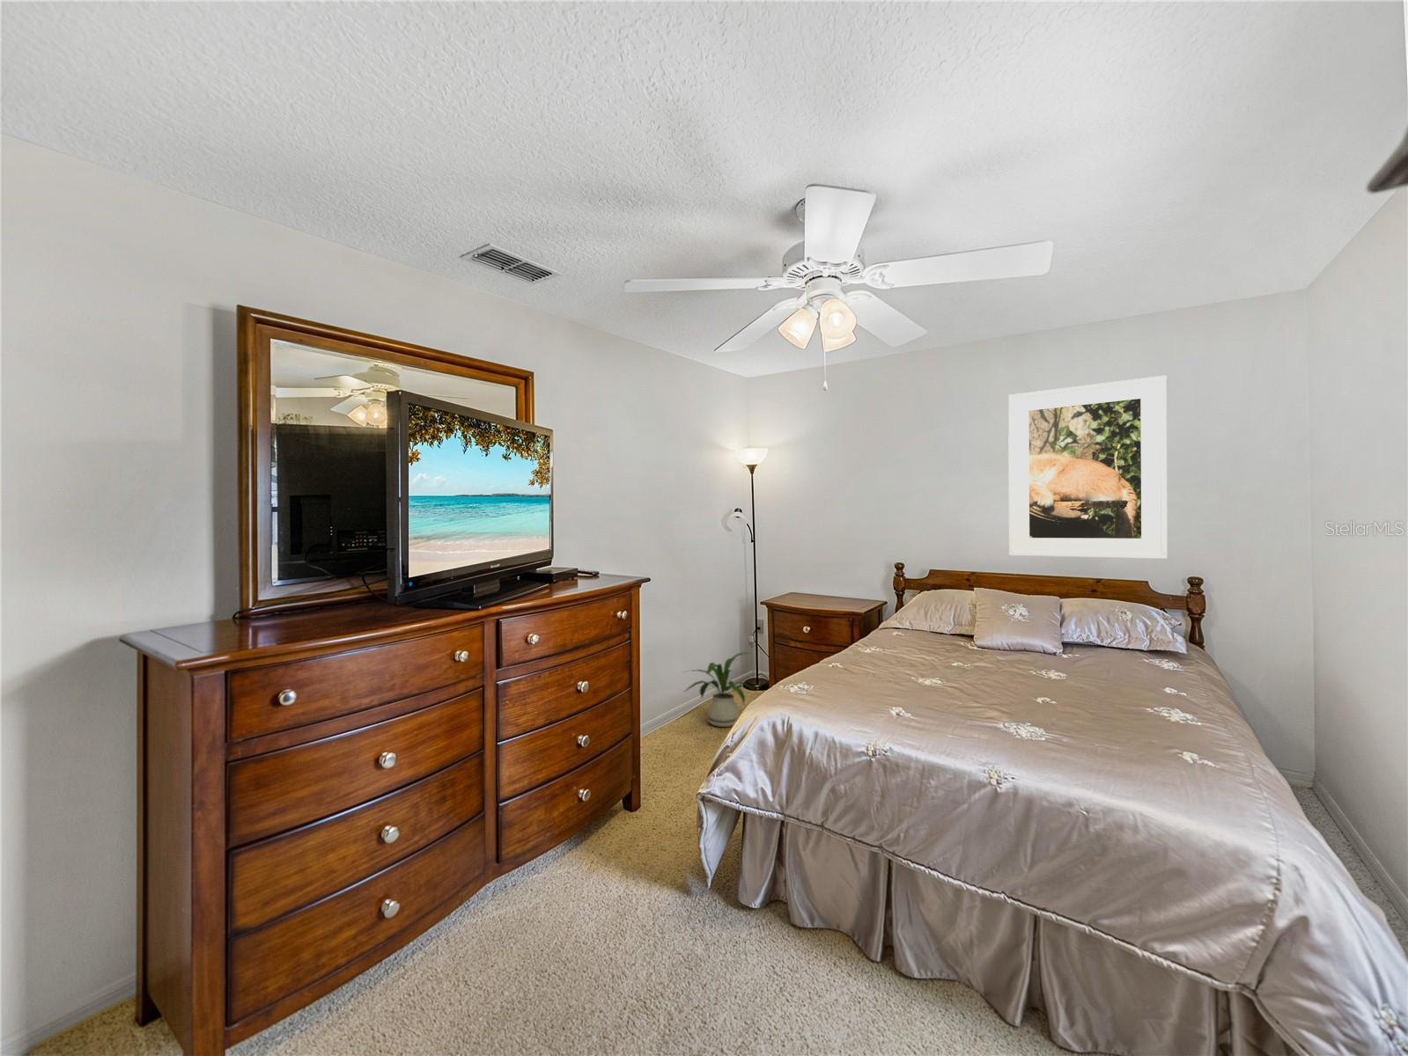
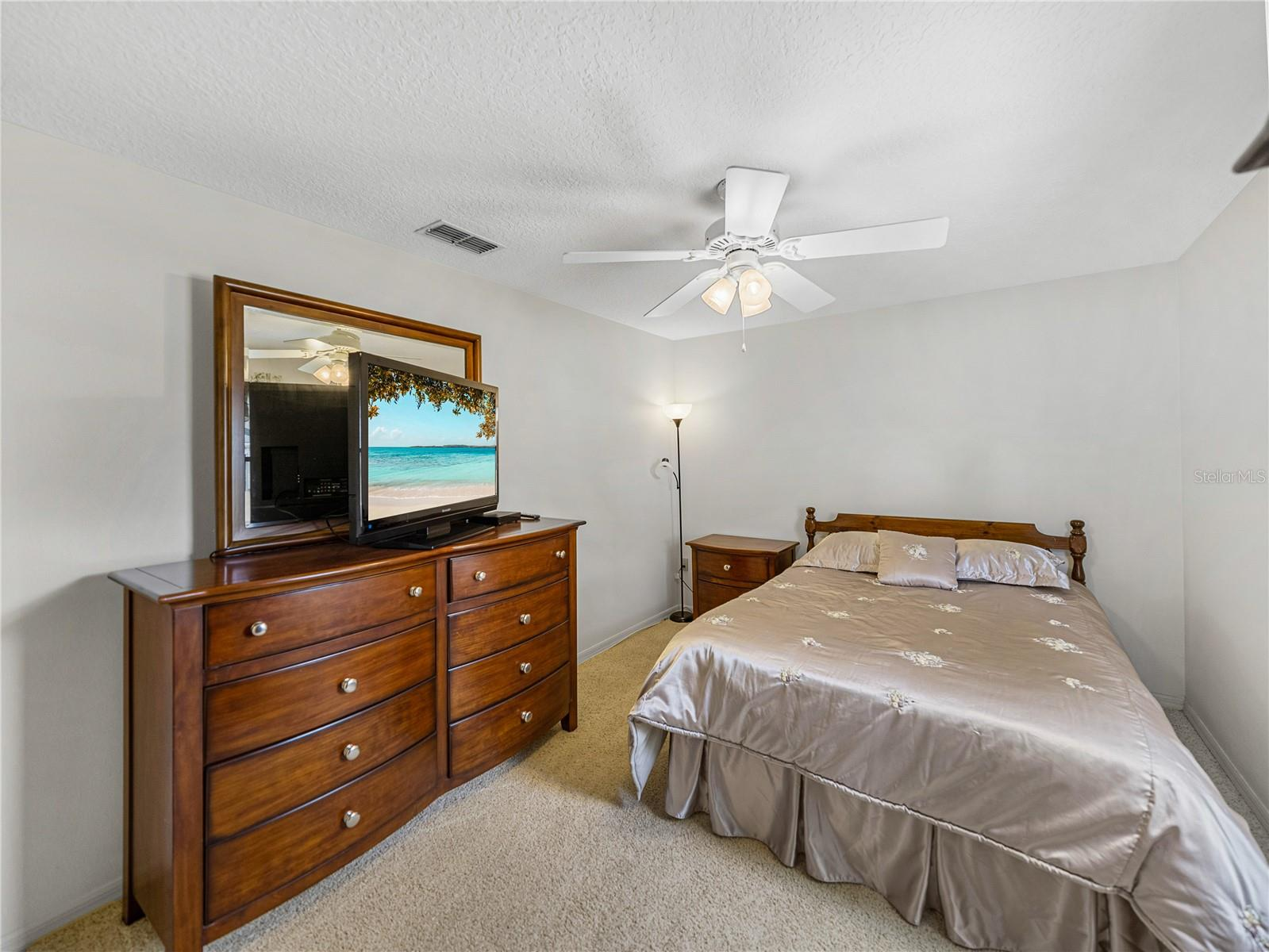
- house plant (719, 686)
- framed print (1082, 470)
